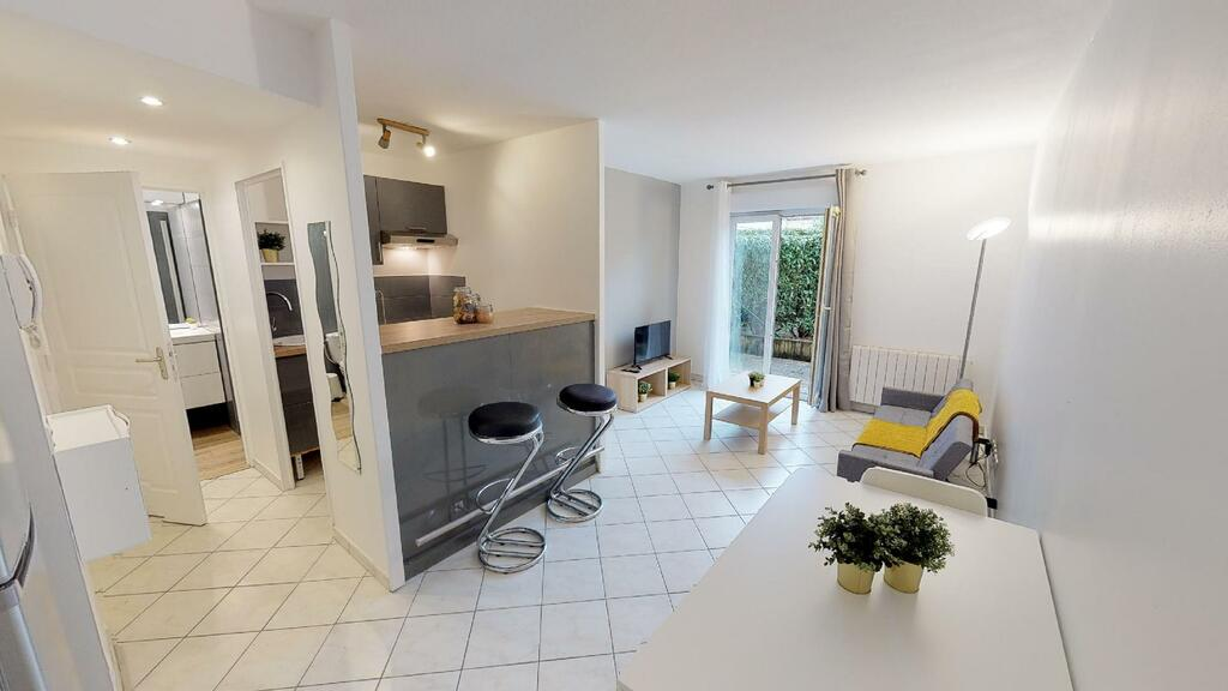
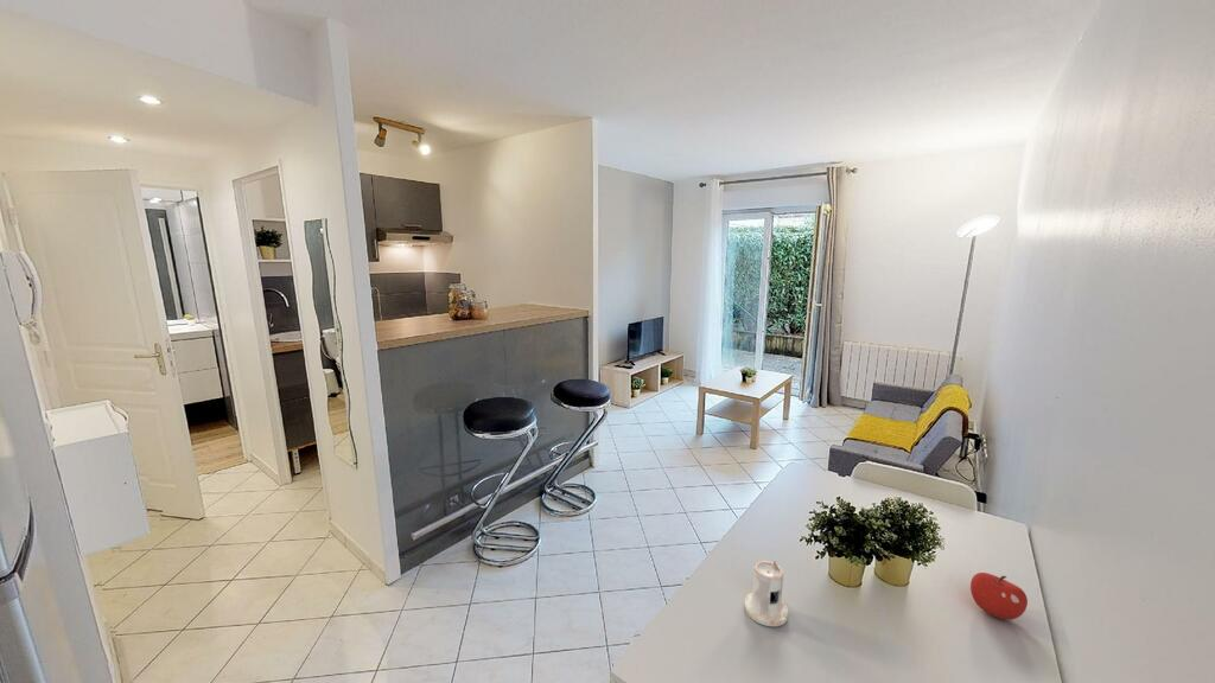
+ candle (766, 587)
+ fruit (998, 593)
